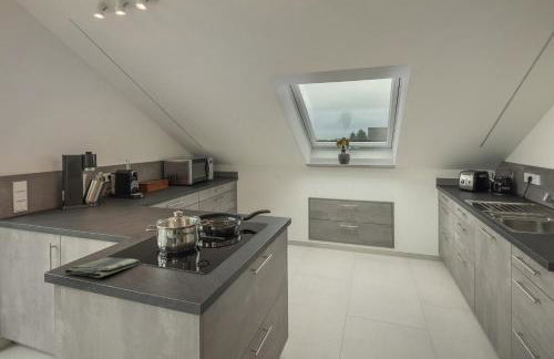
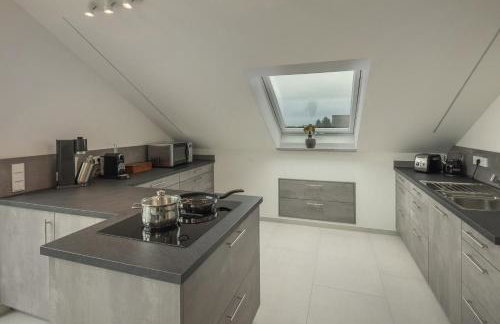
- dish towel (103, 265)
